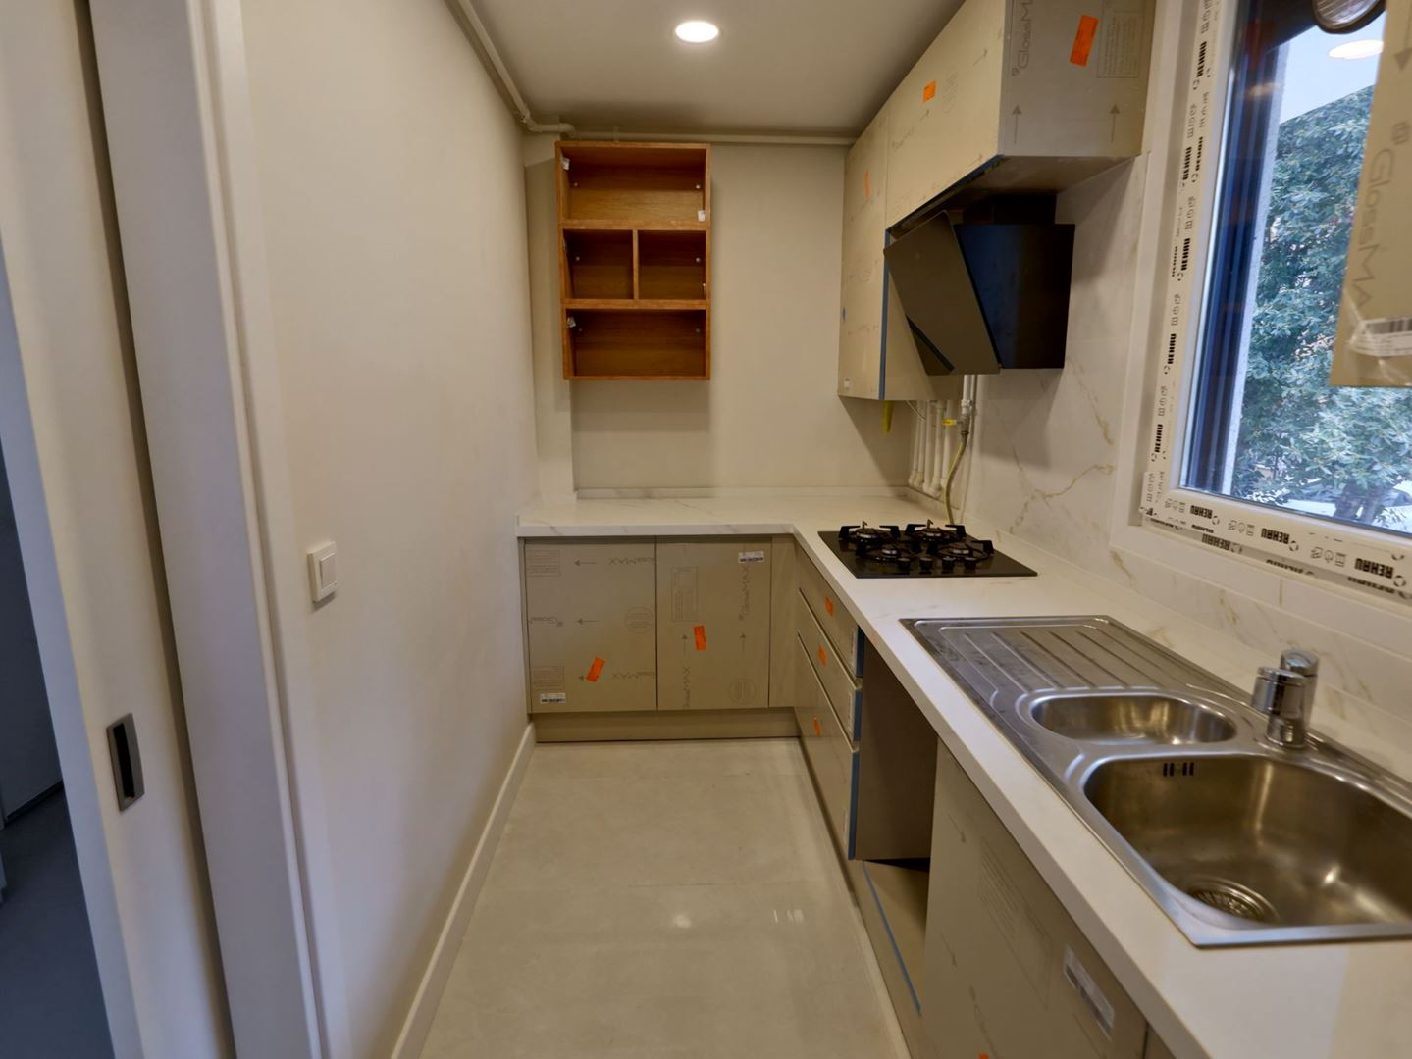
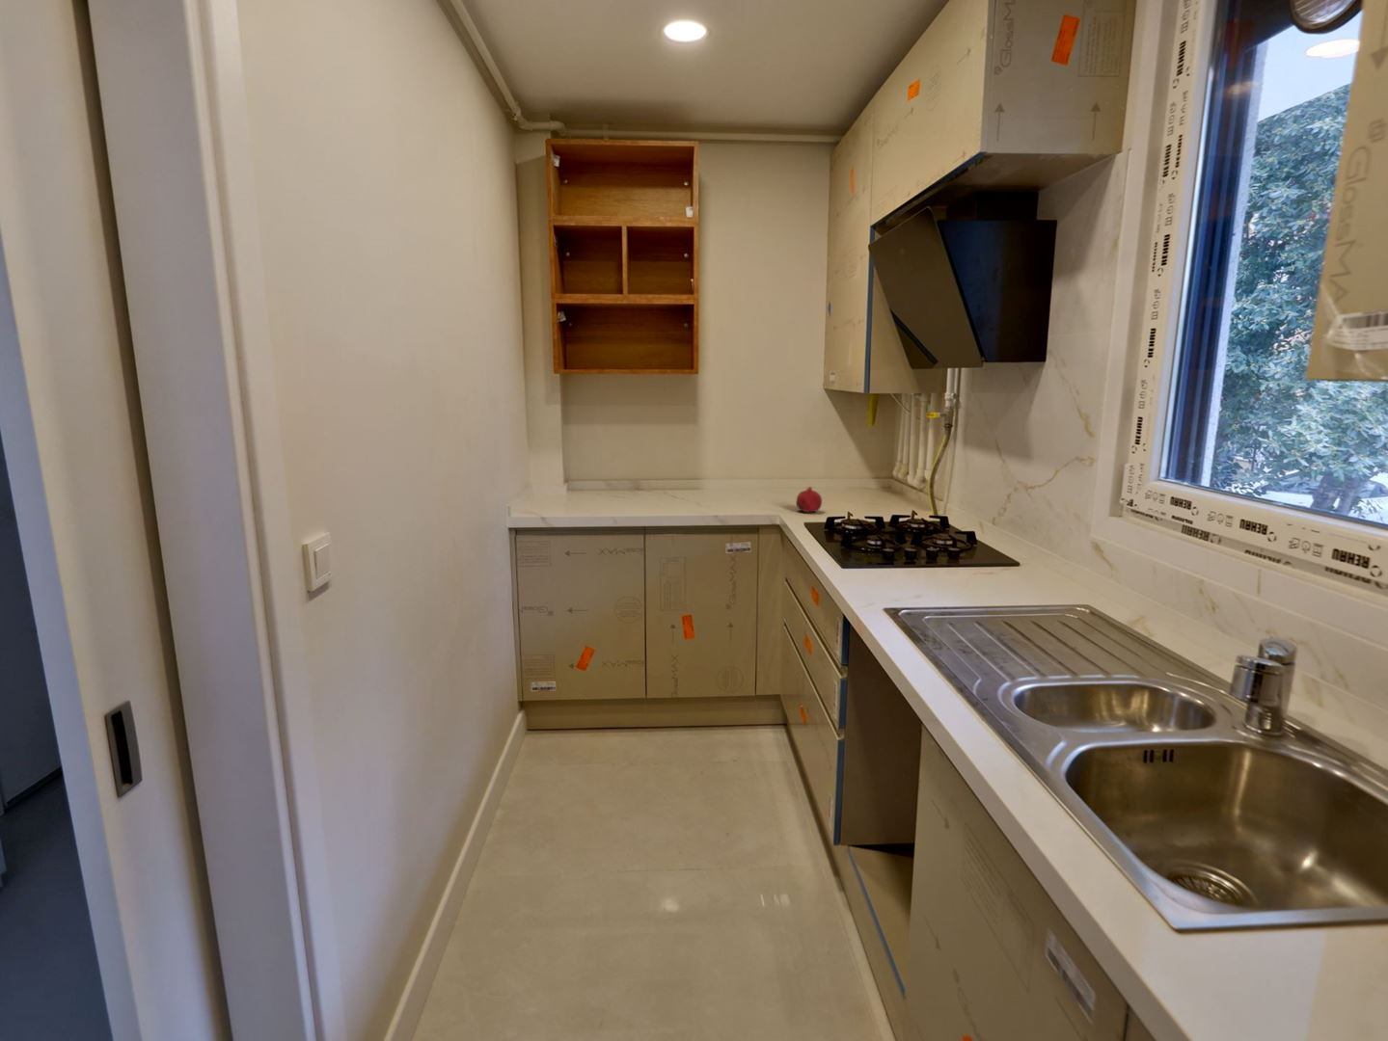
+ fruit (808, 499)
